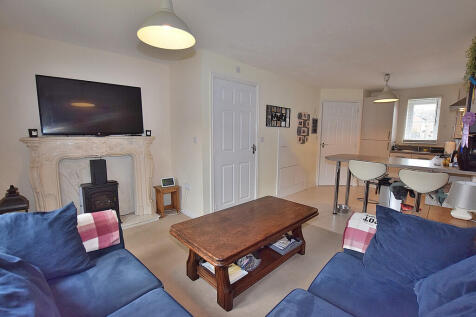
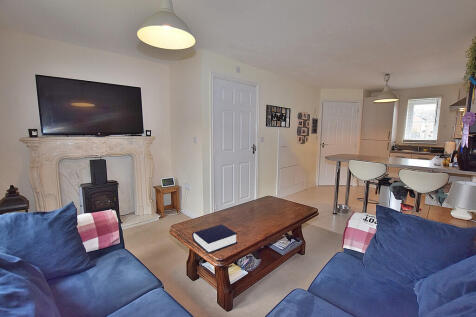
+ book (214, 236)
